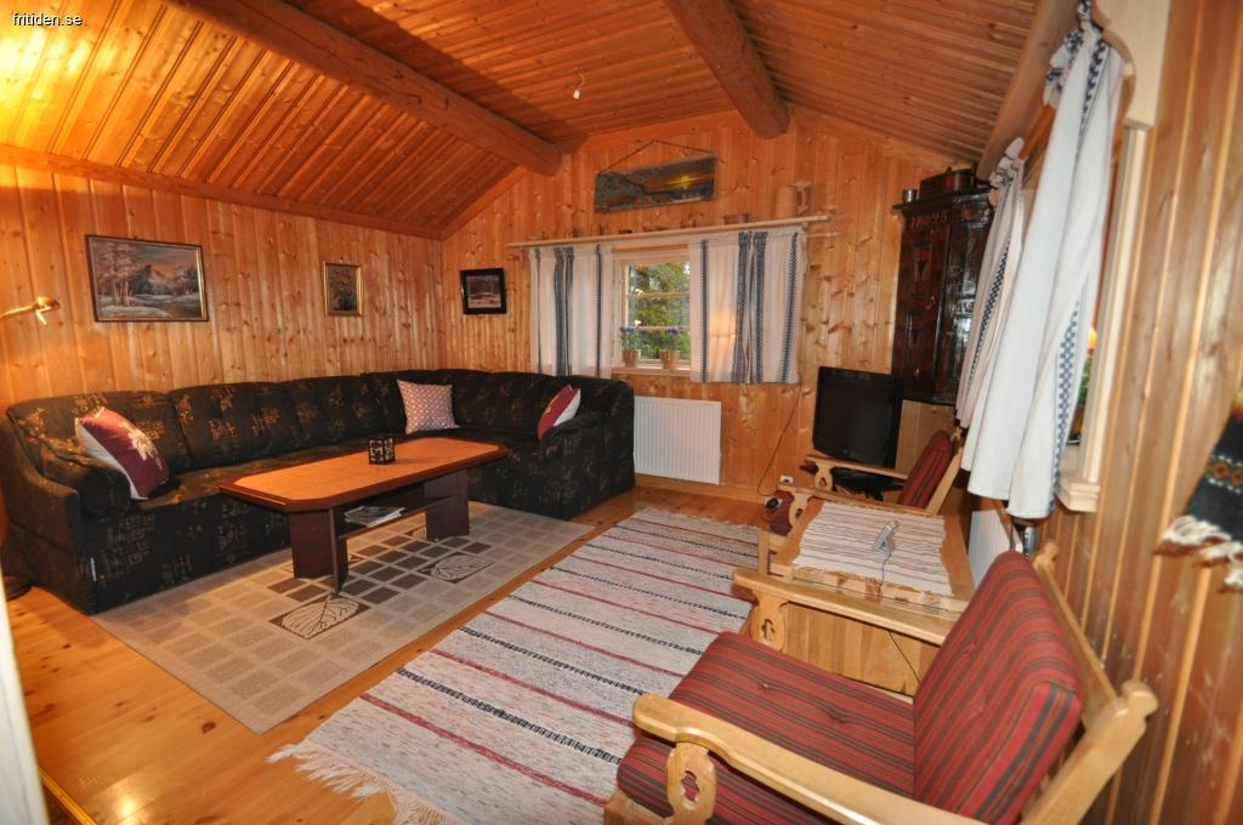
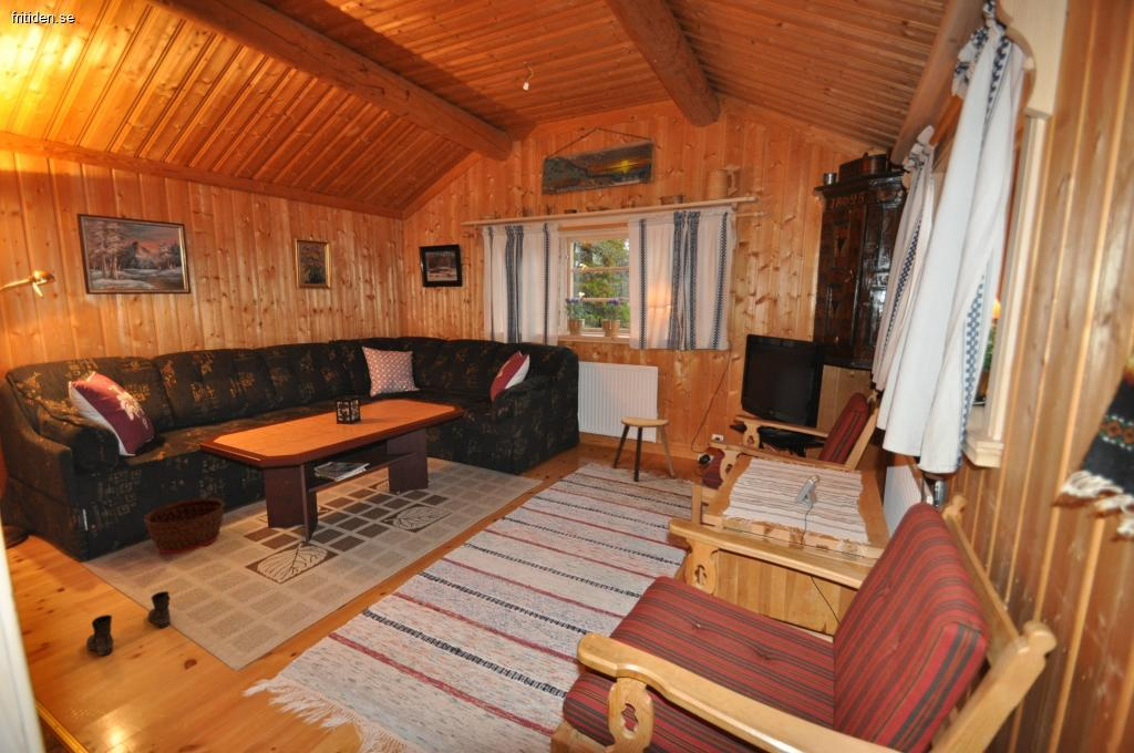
+ boots (111, 618)
+ basket (187, 525)
+ stool (640, 446)
